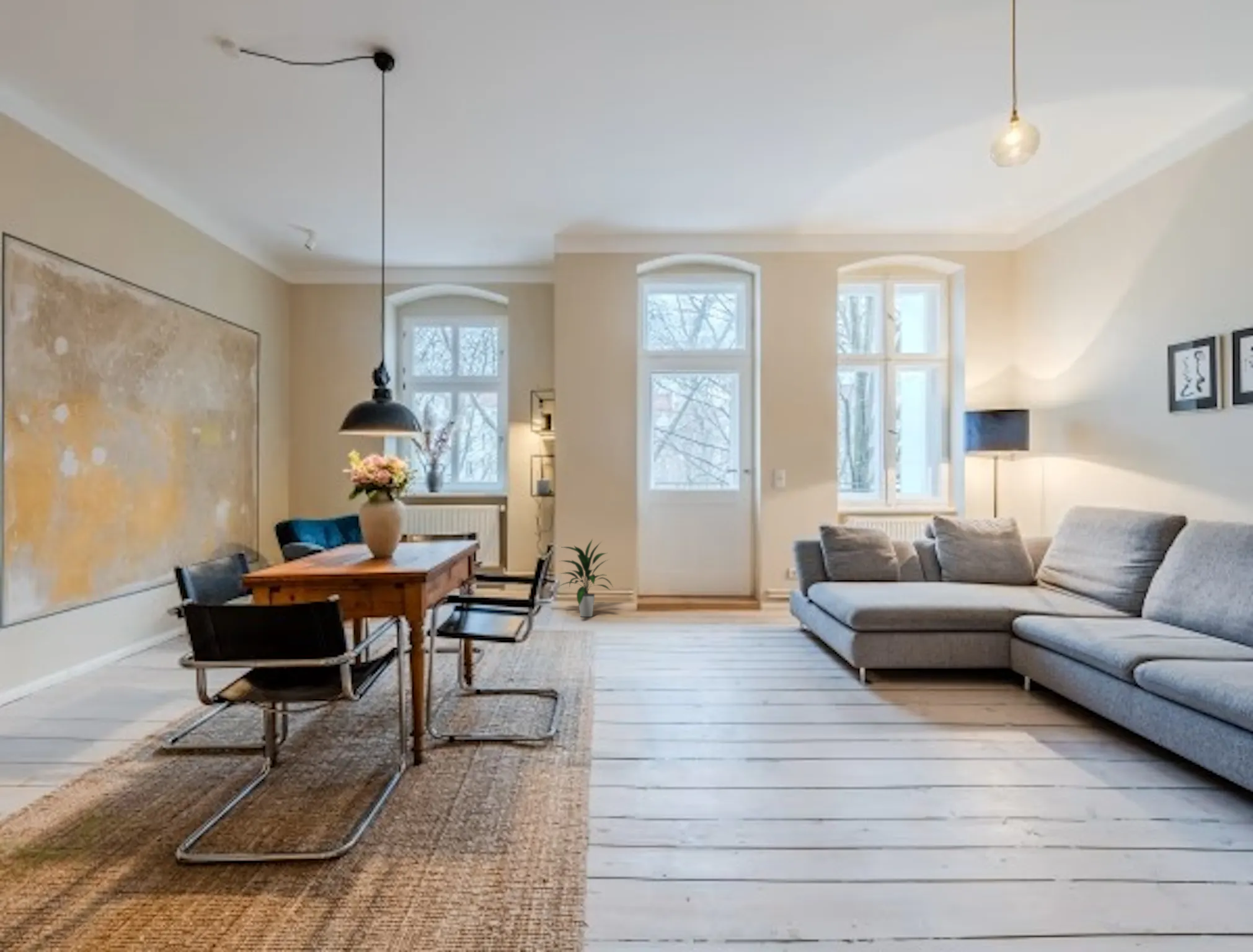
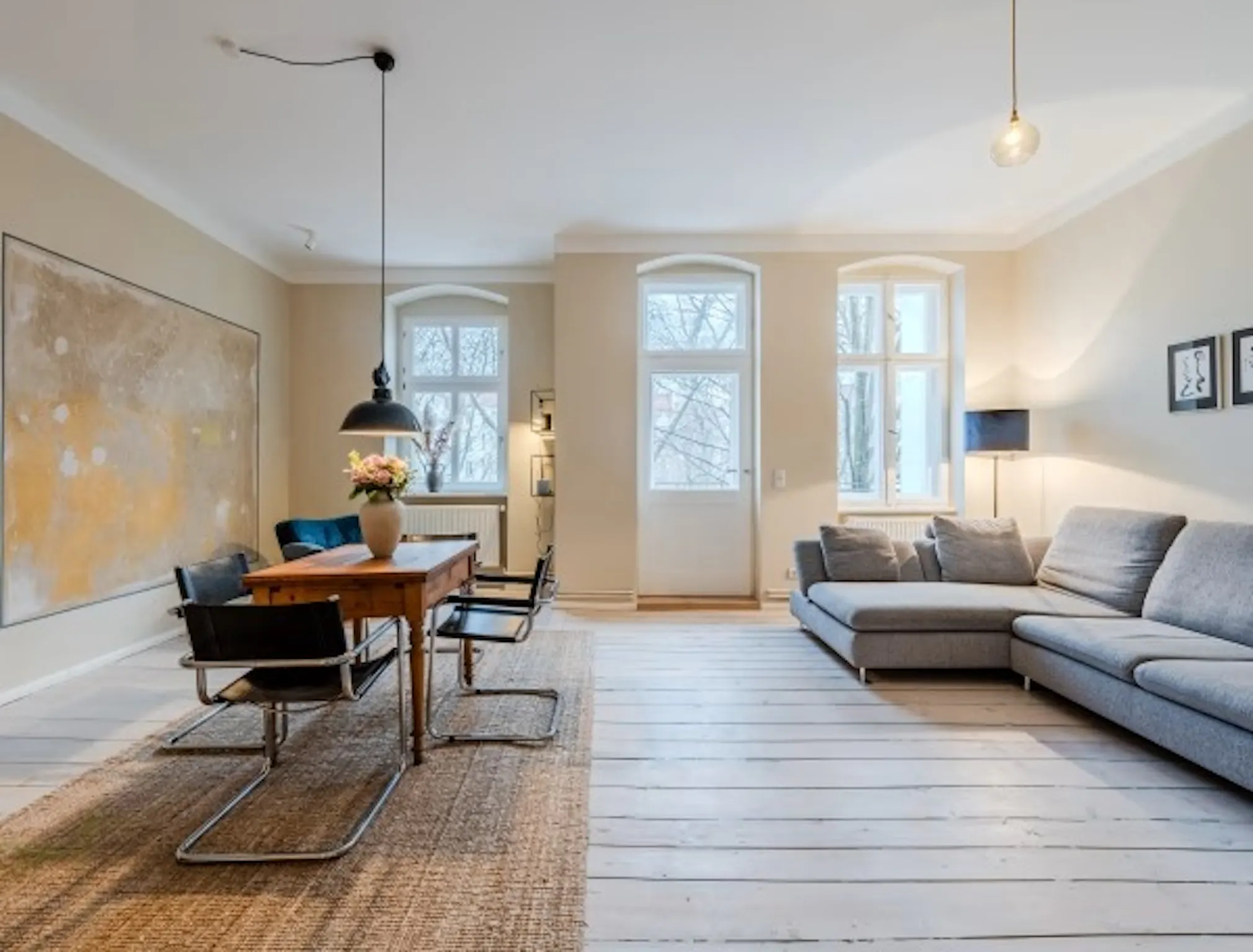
- indoor plant (585, 577)
